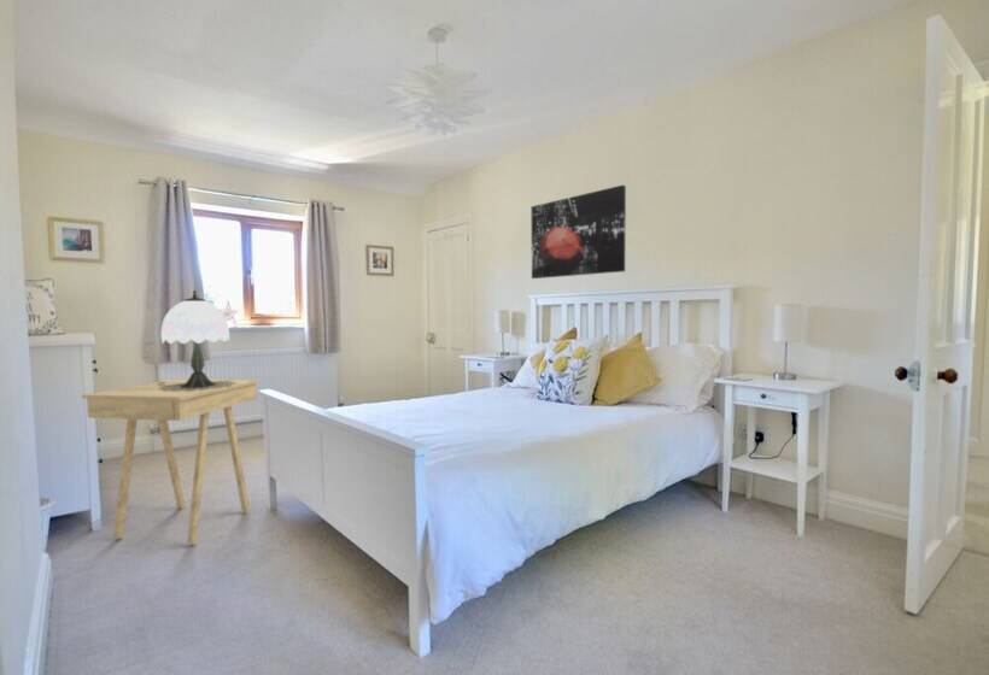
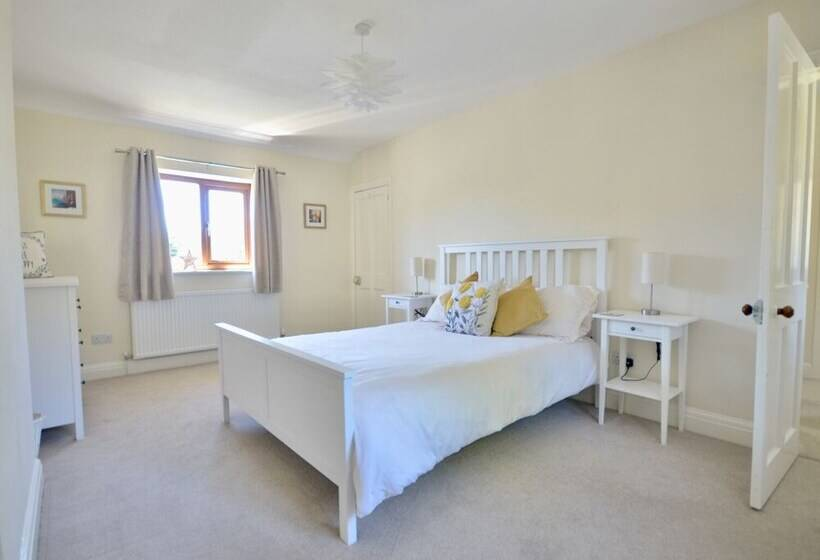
- wall art (574, 236)
- side table (175, 459)
- table lamp (187, 338)
